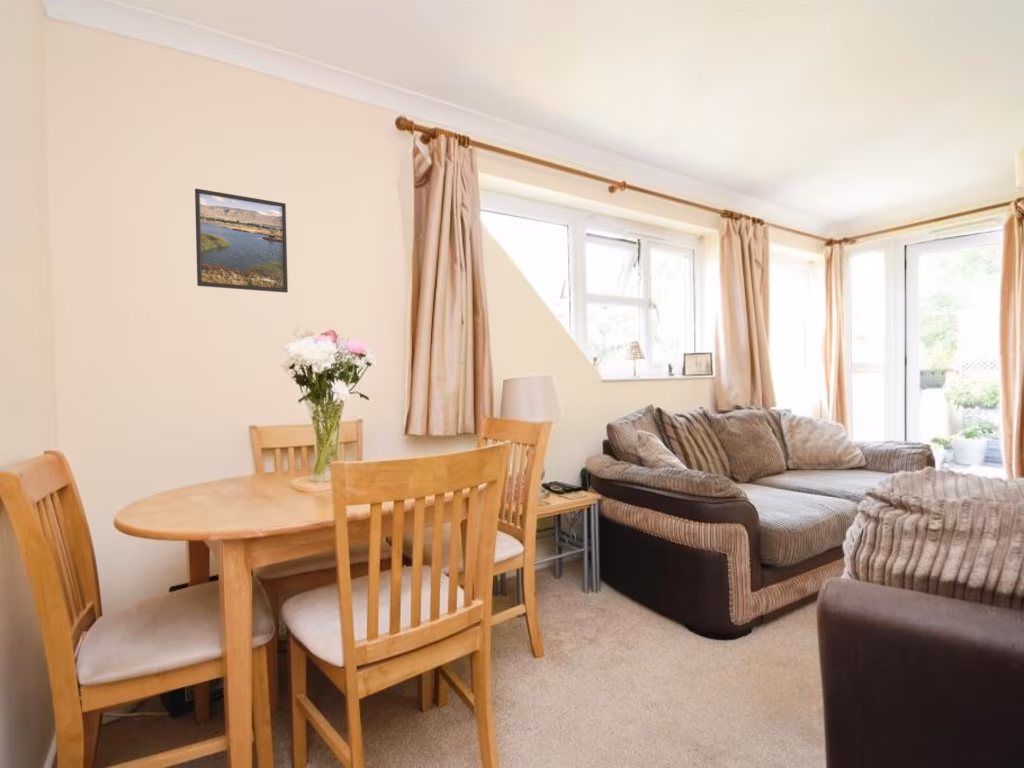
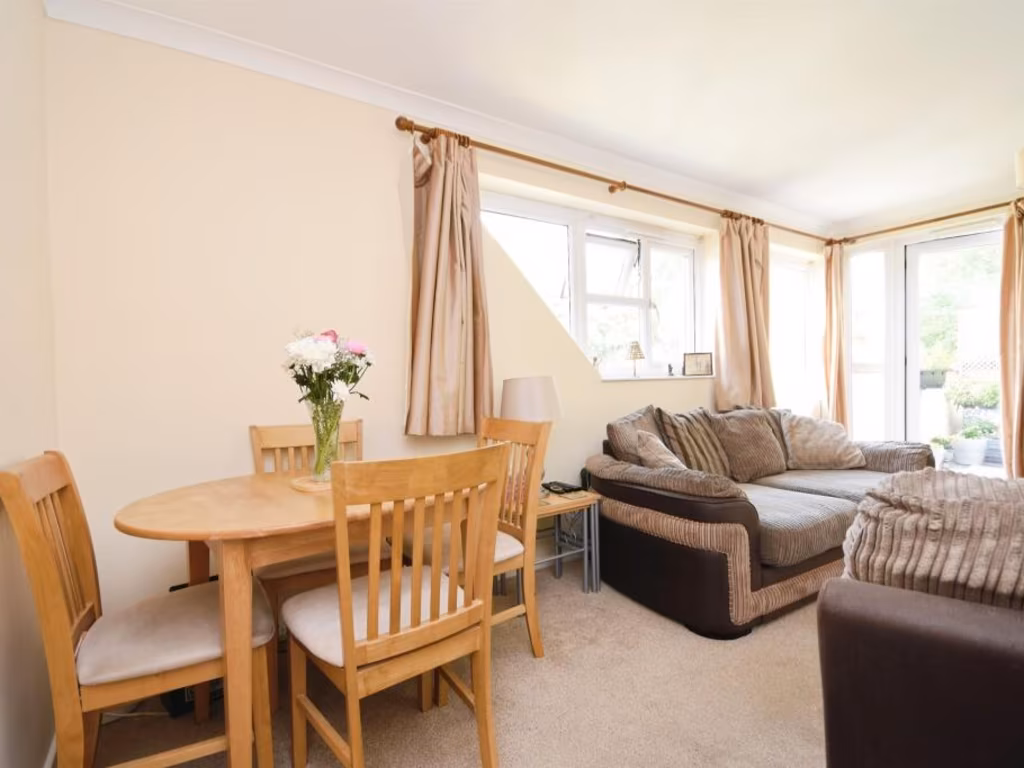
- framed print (243, 243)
